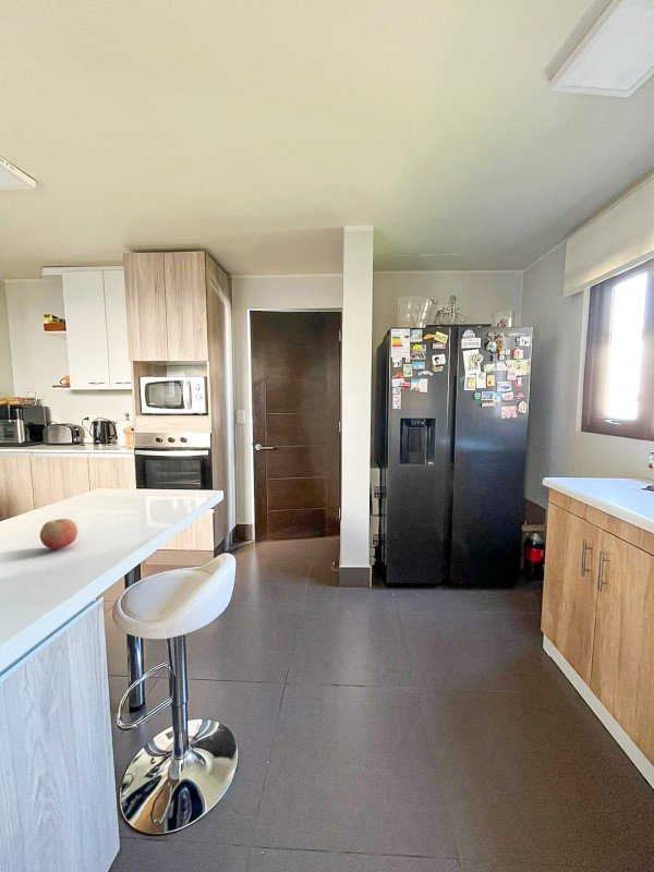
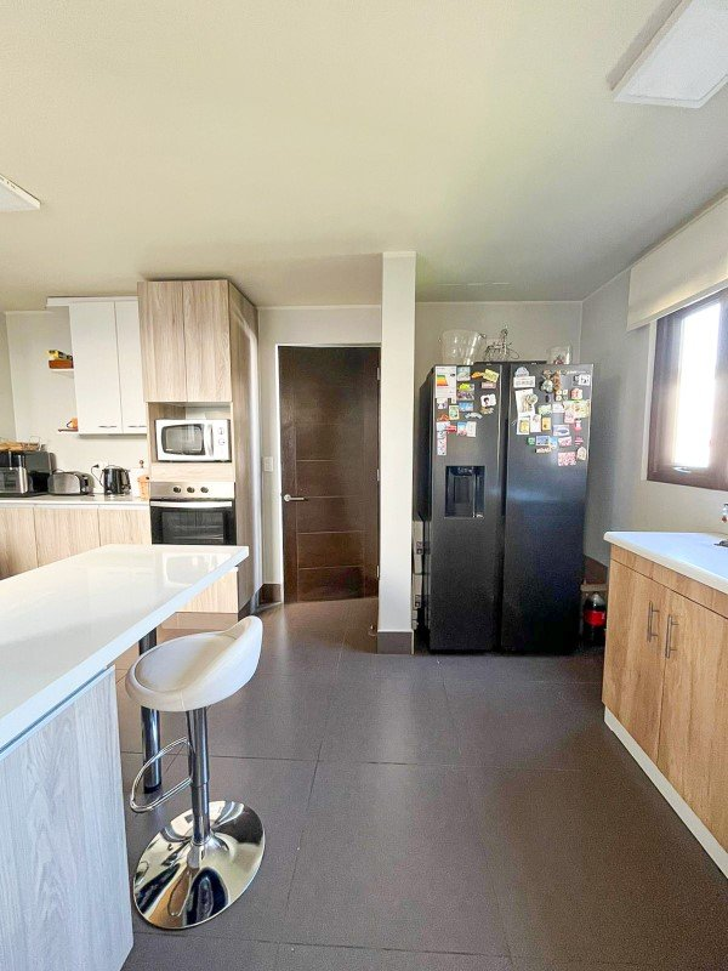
- fruit (59, 533)
